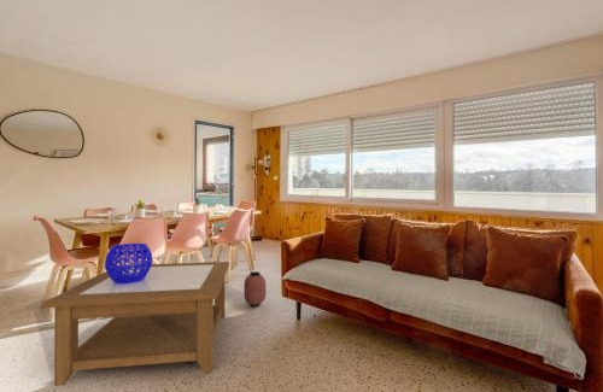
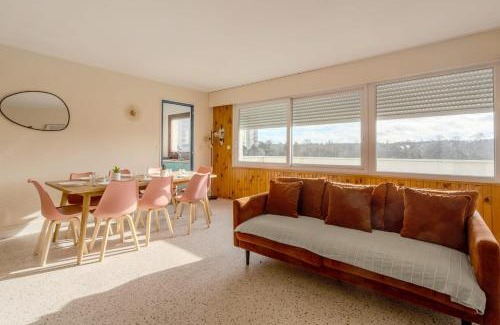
- decorative bowl (129, 262)
- coffee table (158, 310)
- lantern (254, 288)
